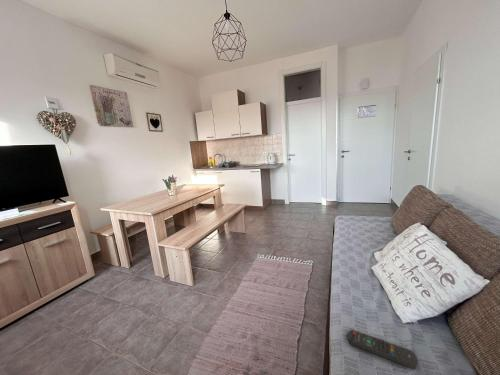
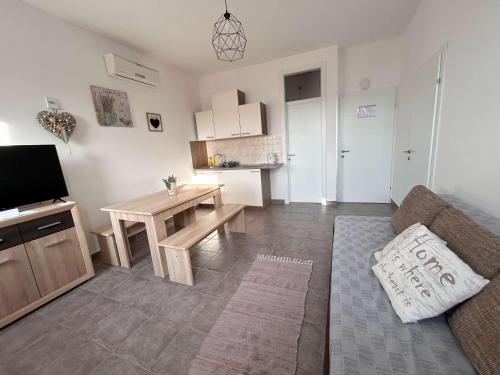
- remote control (380, 347)
